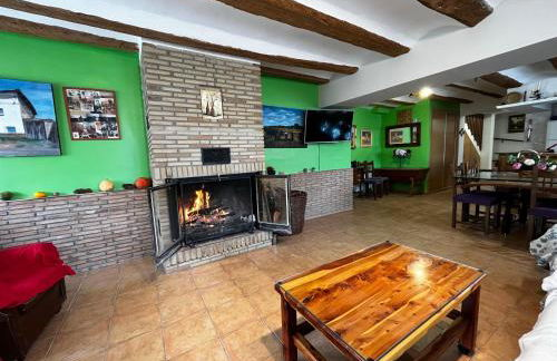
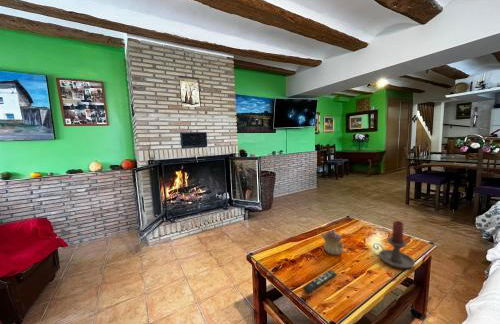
+ candle holder (392, 239)
+ remote control (320, 280)
+ teapot (334, 240)
